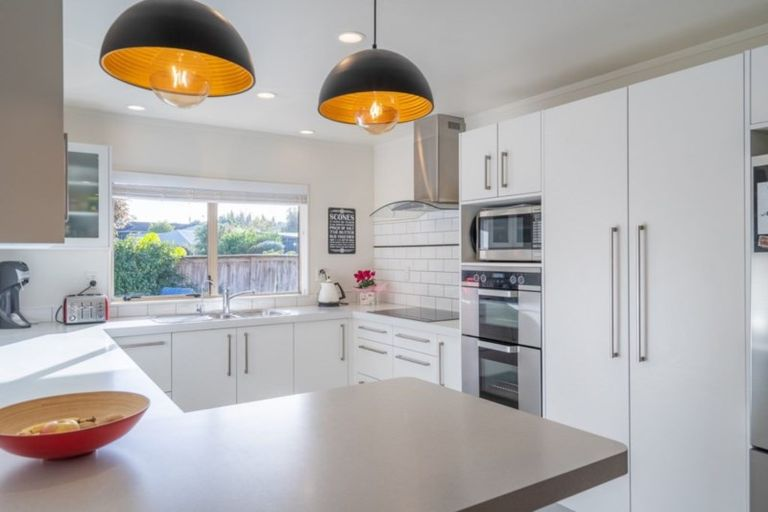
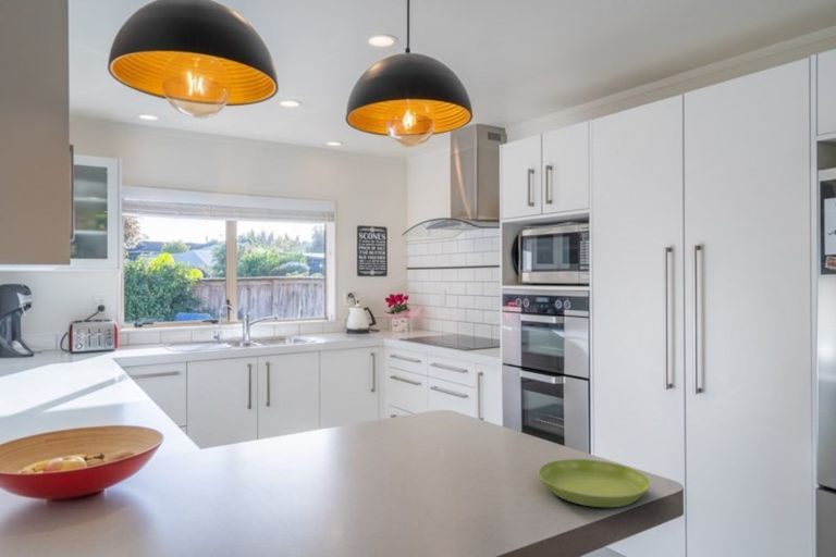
+ saucer (592, 483)
